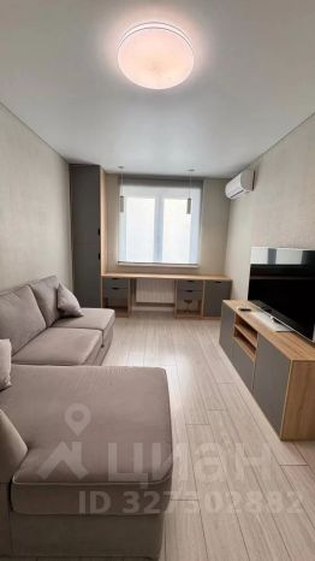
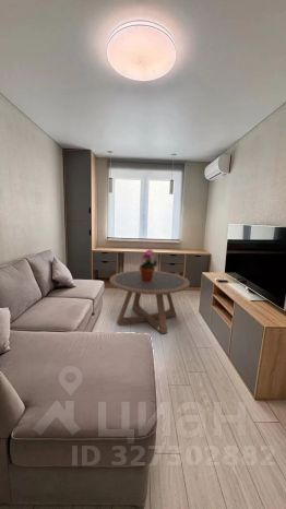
+ coffee table (148, 293)
+ potted plant (147, 264)
